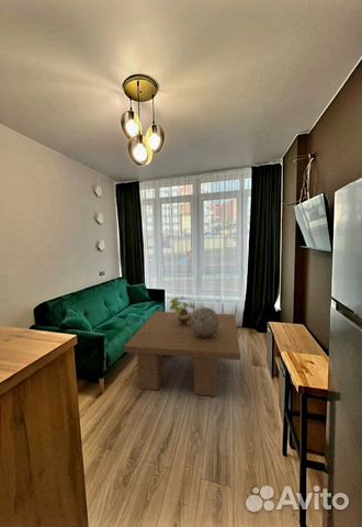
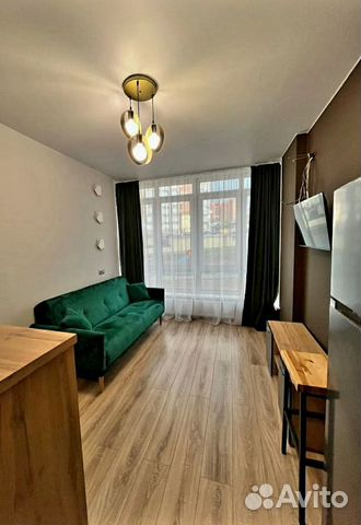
- decorative sphere (204, 322)
- coffee table (189, 347)
- potted plant (183, 310)
